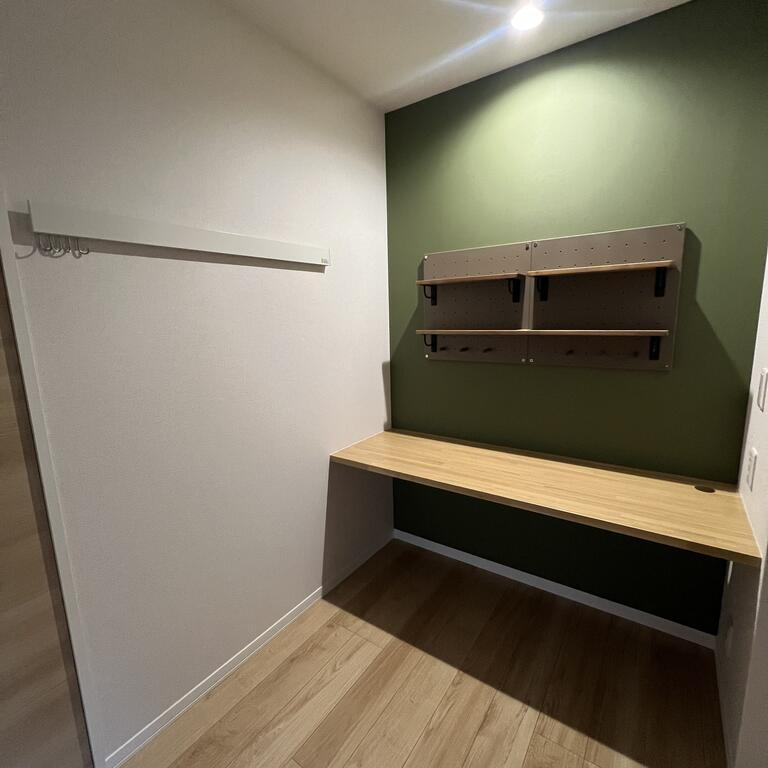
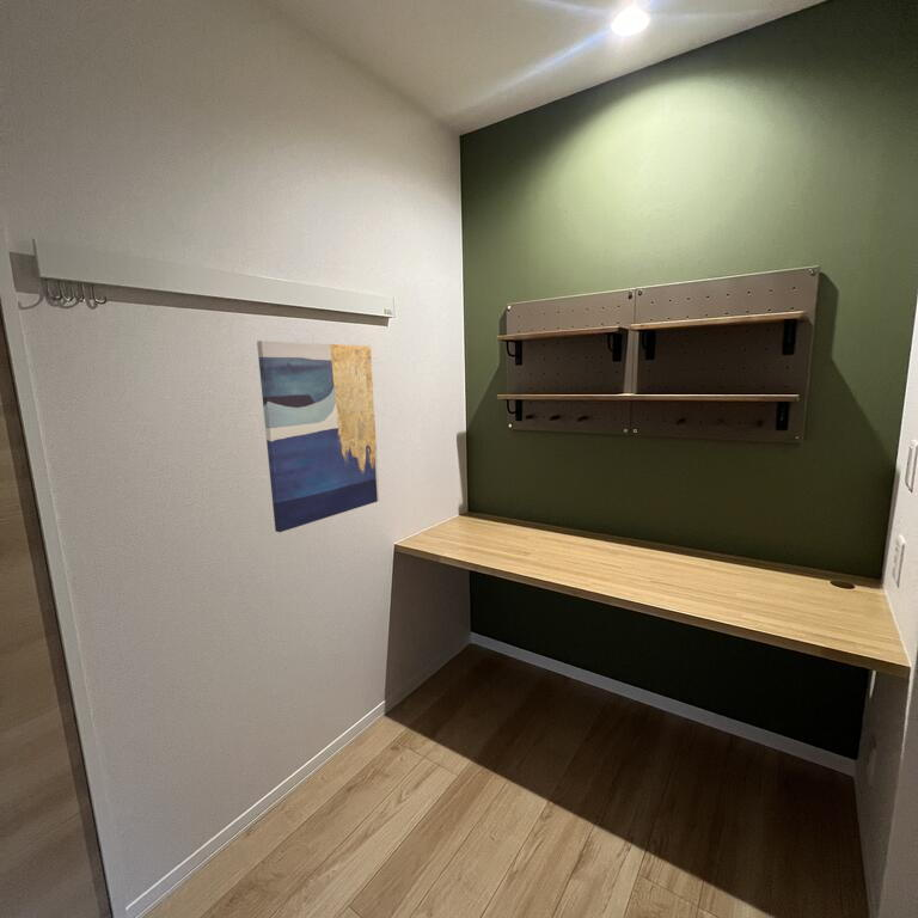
+ wall art (326, 432)
